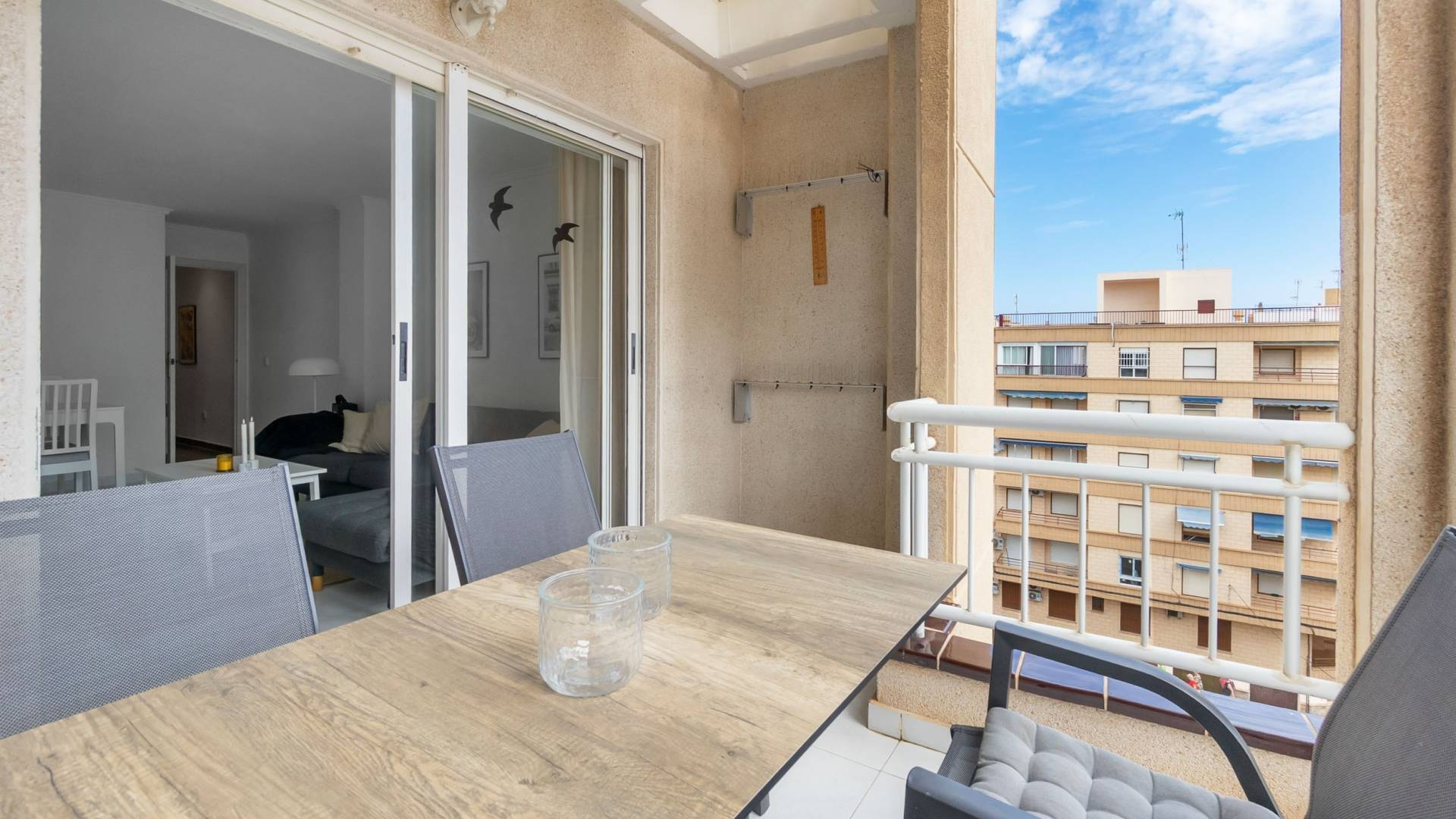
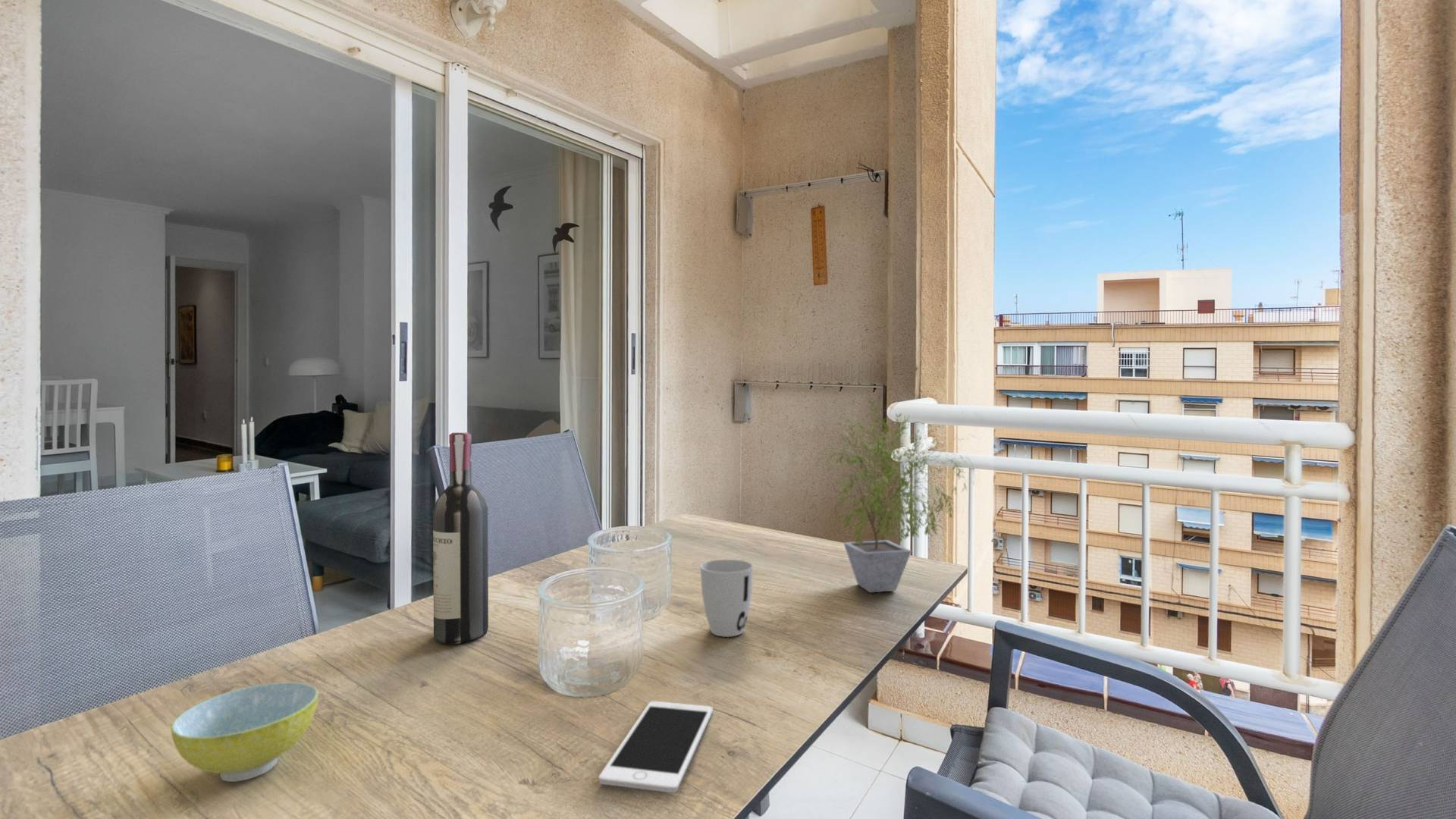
+ bowl (249, 737)
+ cup (726, 598)
+ wine bottle (460, 533)
+ cell phone (661, 741)
+ potted plant (892, 493)
